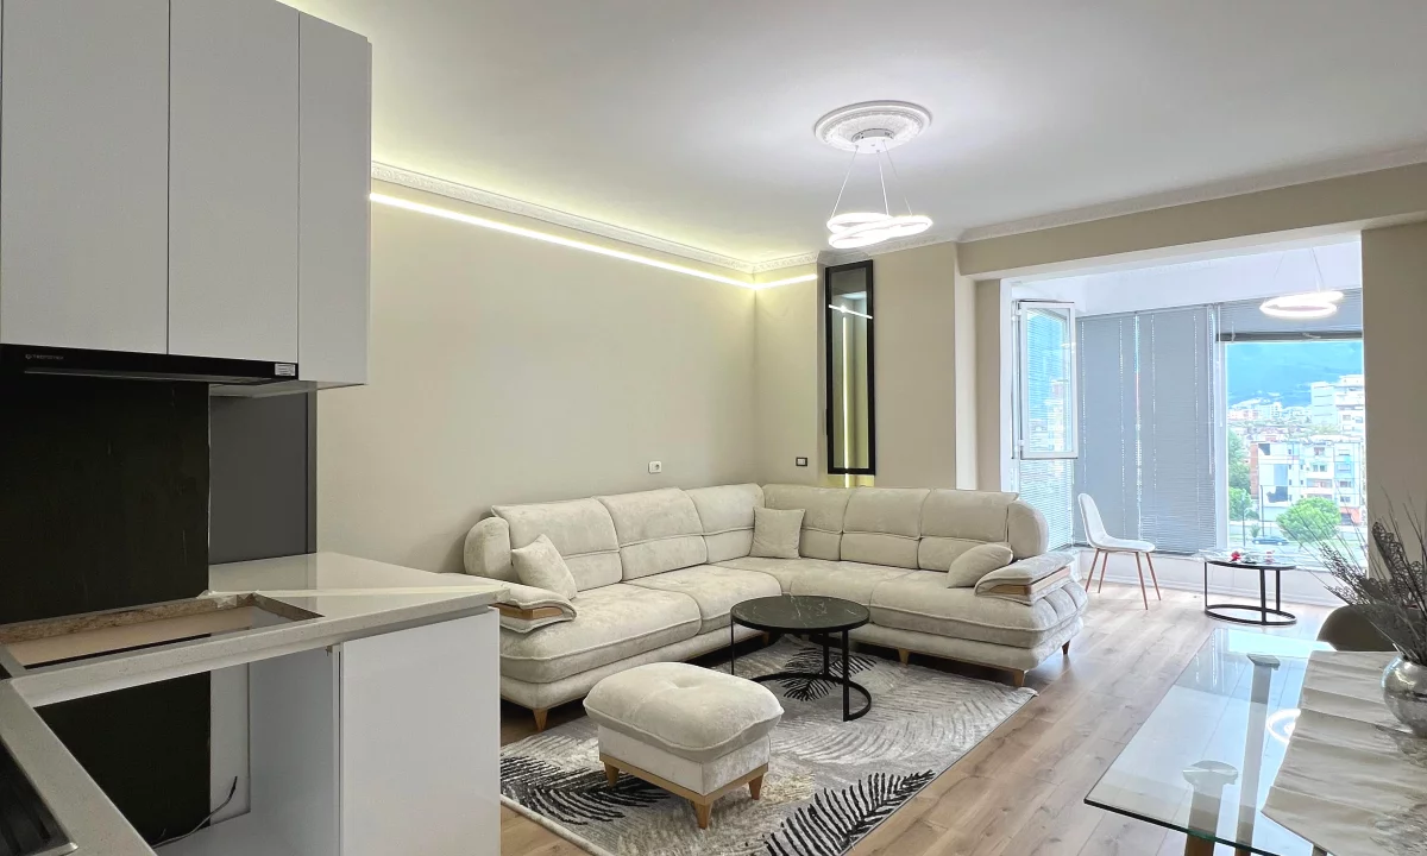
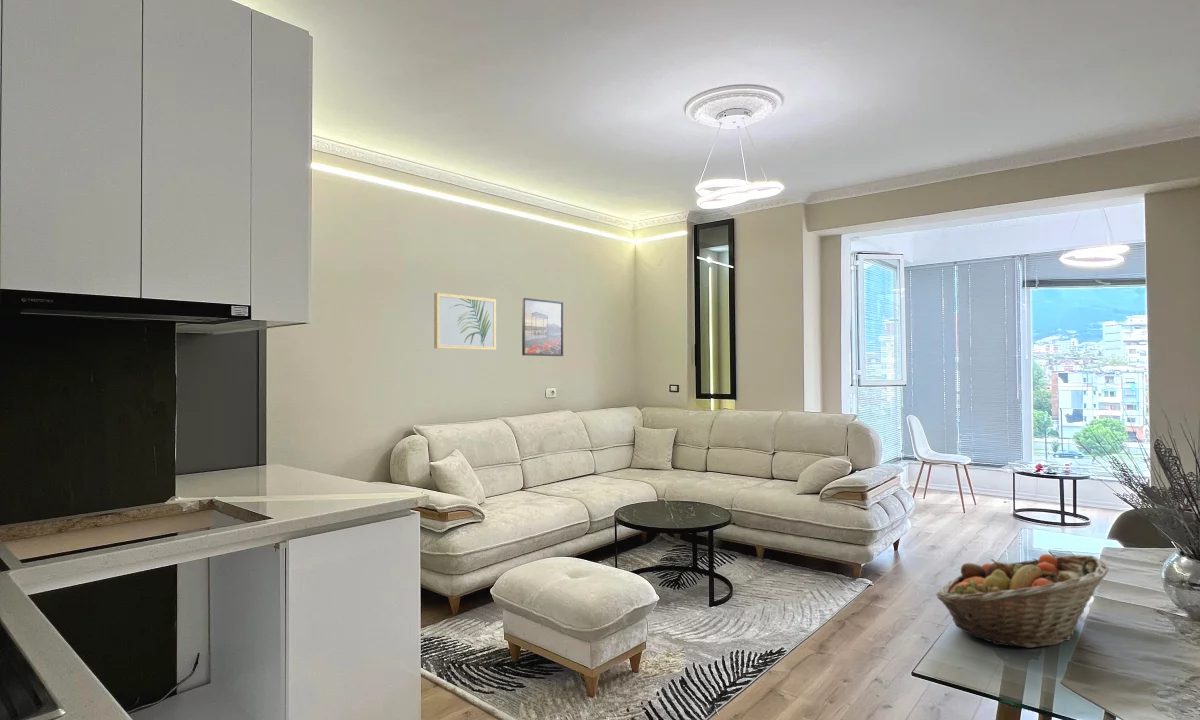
+ wall art (466, 322)
+ fruit basket (1019, 591)
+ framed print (543, 327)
